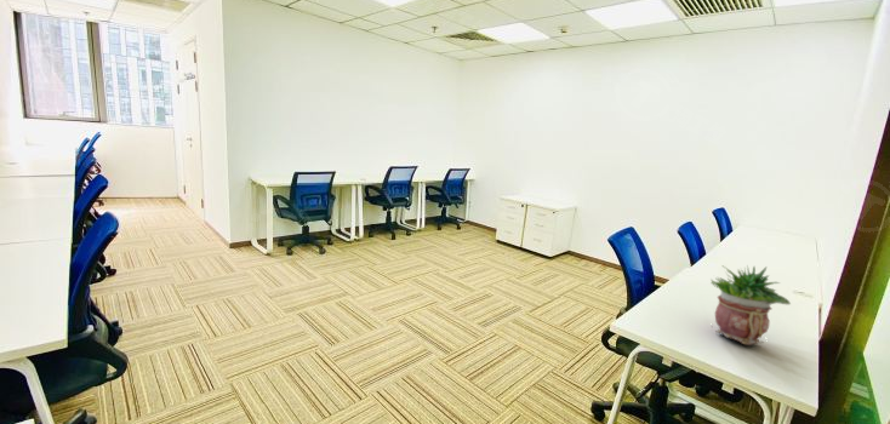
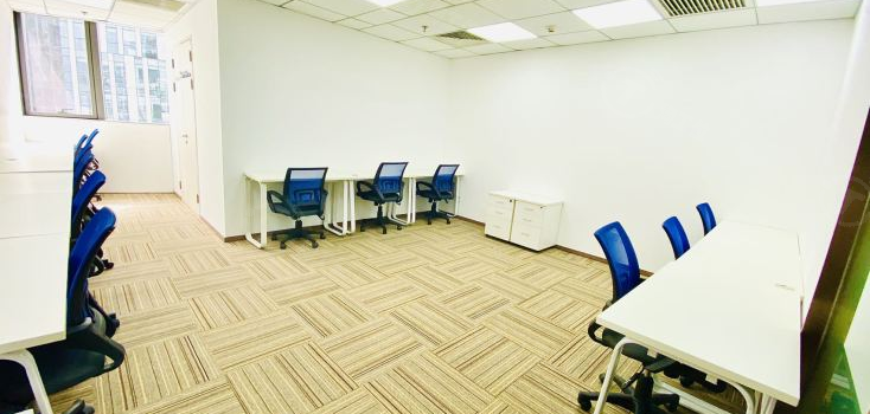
- potted plant (742, 300)
